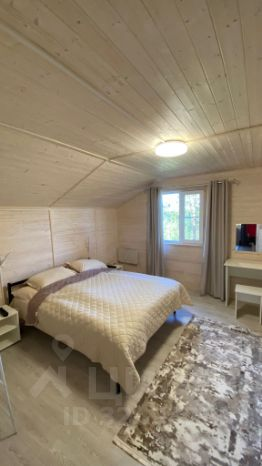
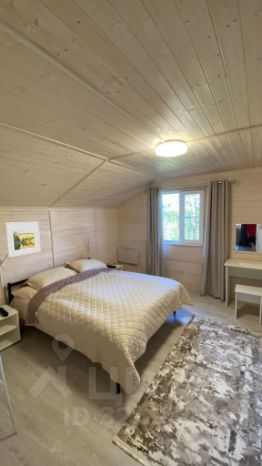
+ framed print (24, 238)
